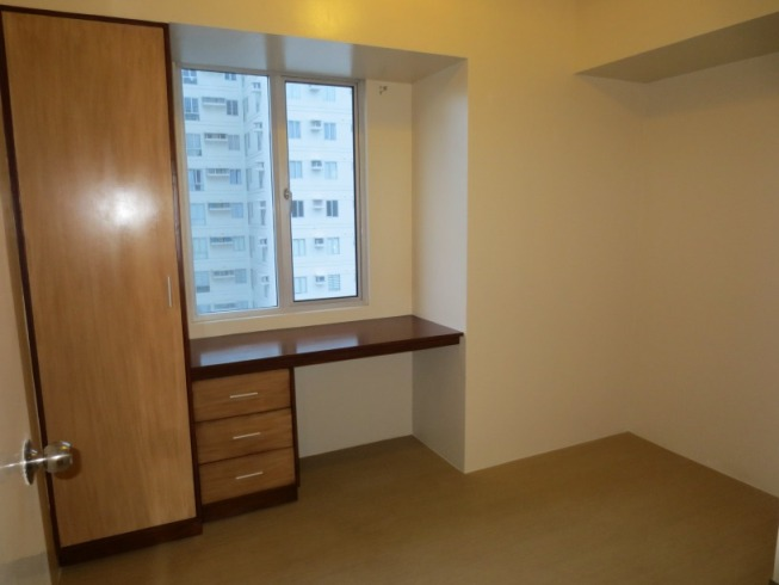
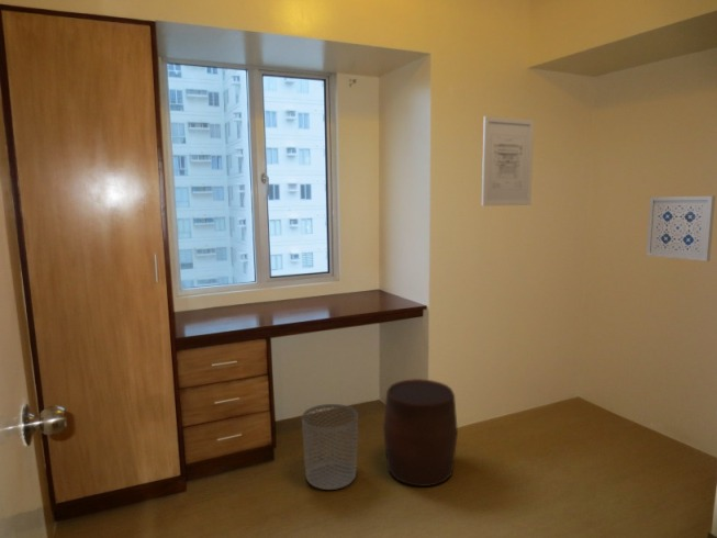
+ stool (419, 429)
+ wall art (507, 161)
+ waste bin (329, 445)
+ wall art (677, 227)
